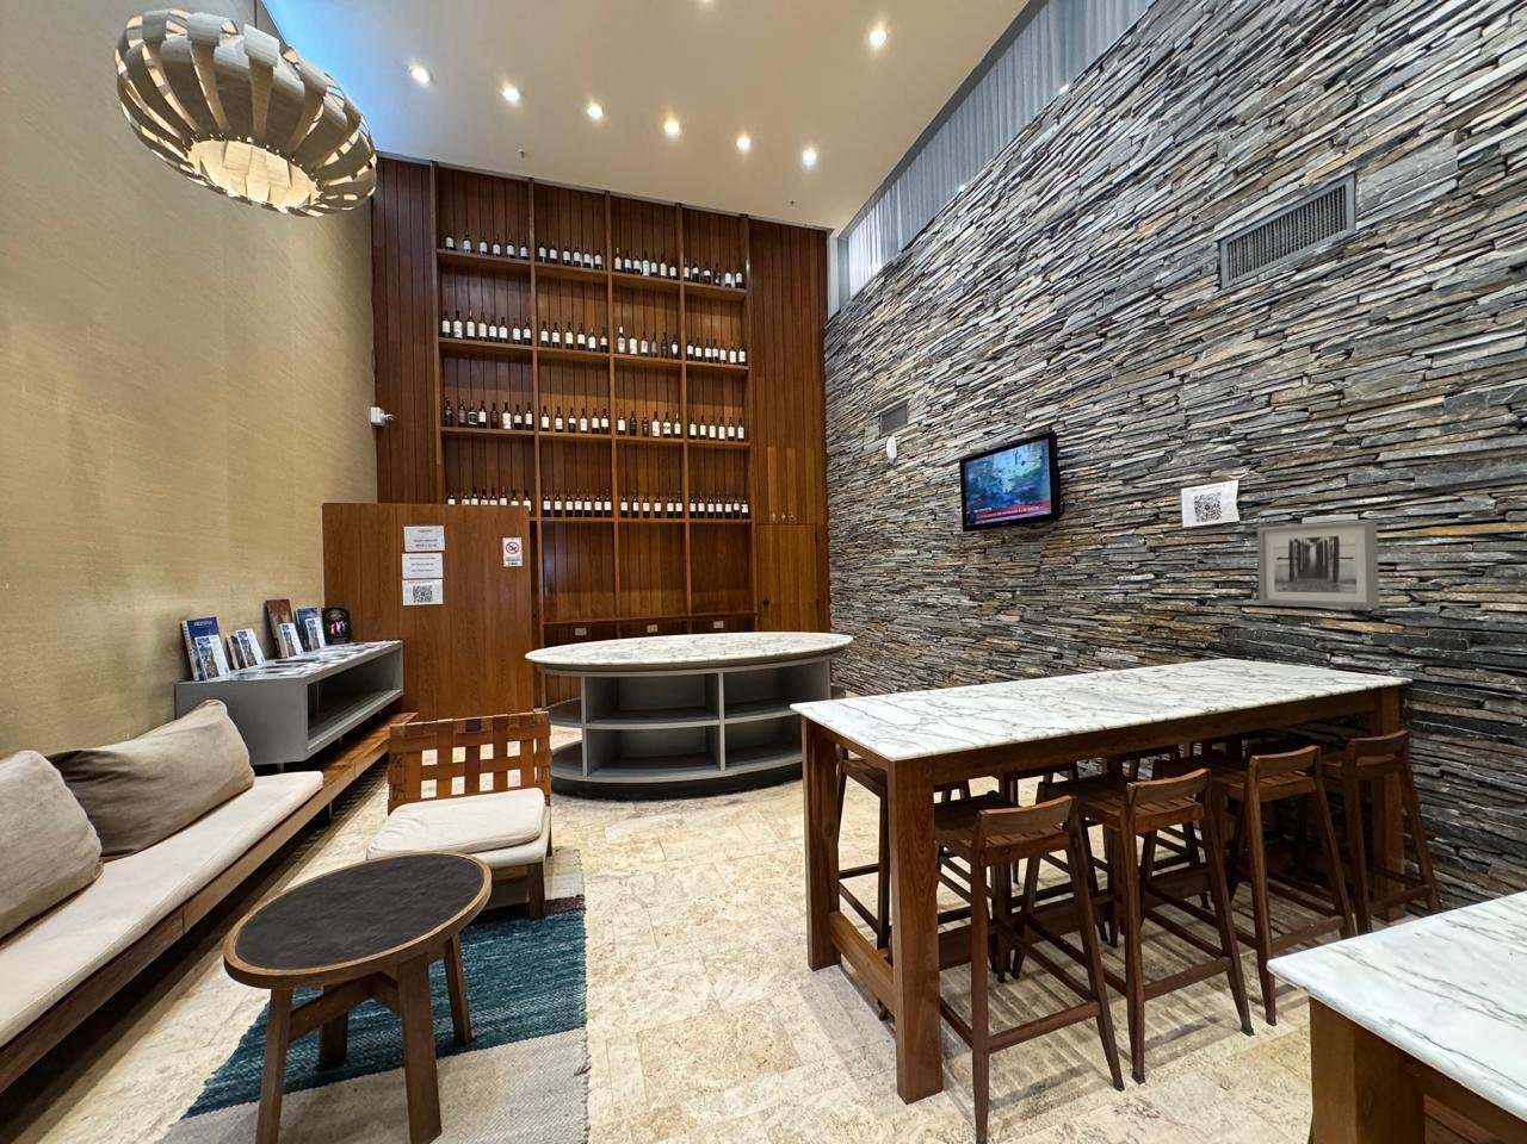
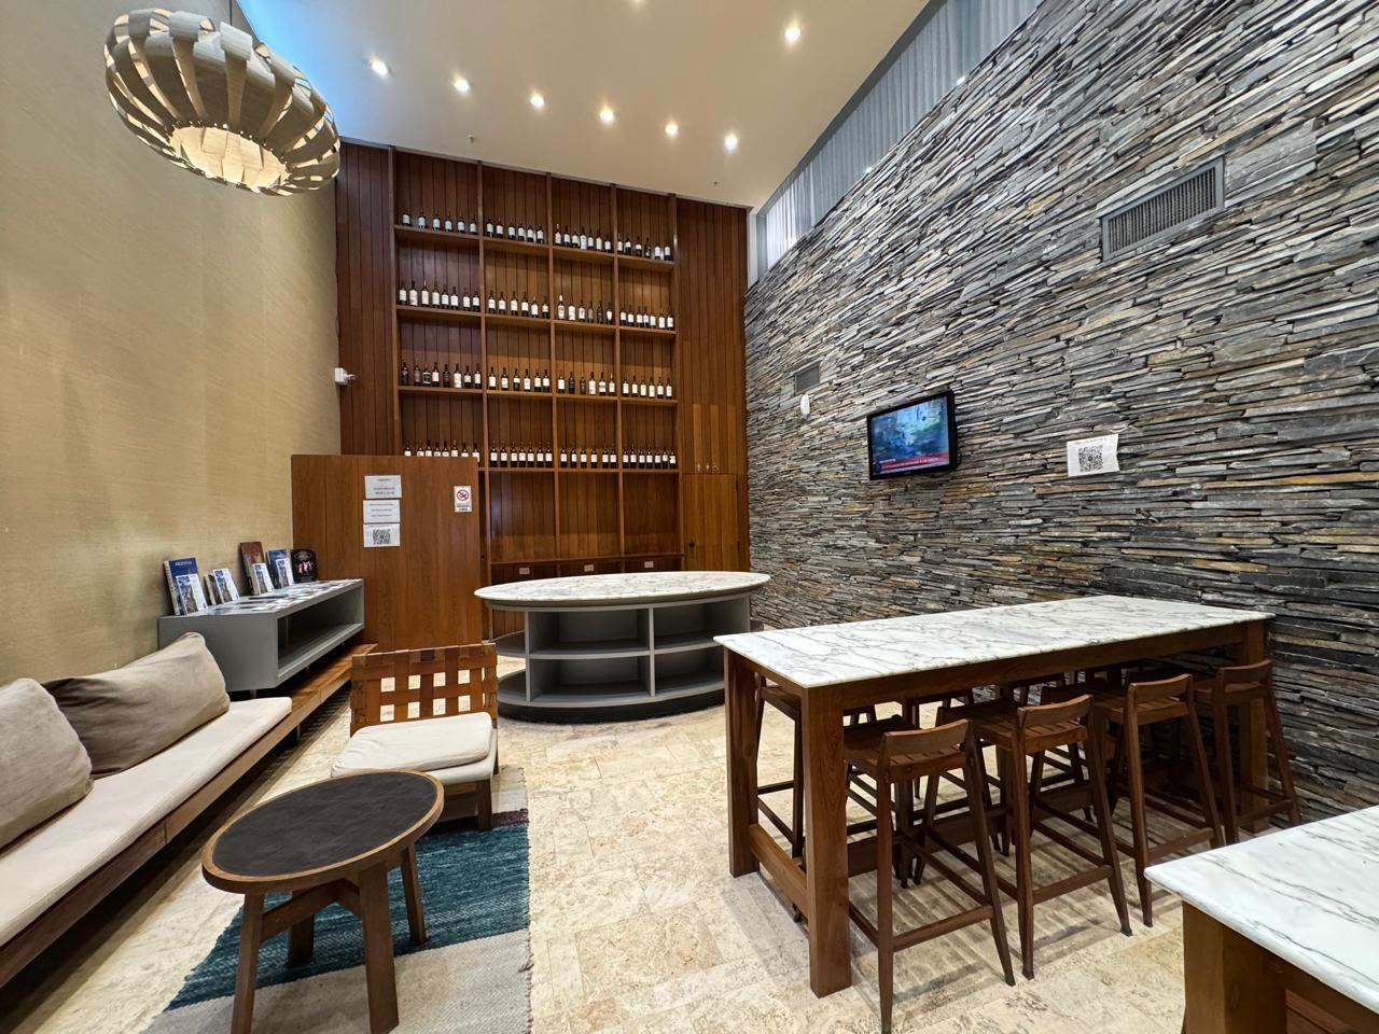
- wall art (1312, 565)
